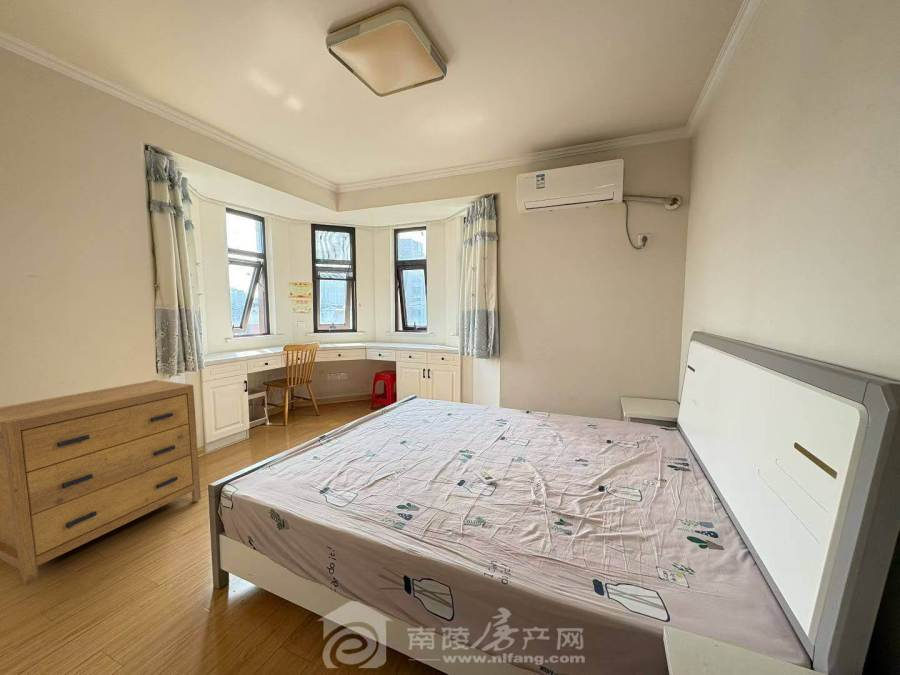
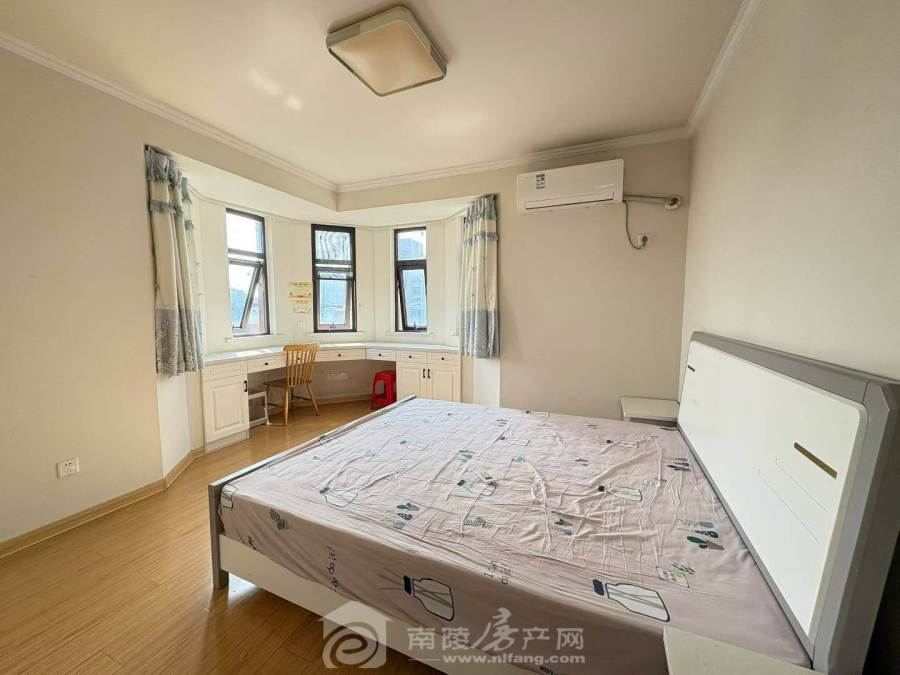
- dresser (104, 463)
